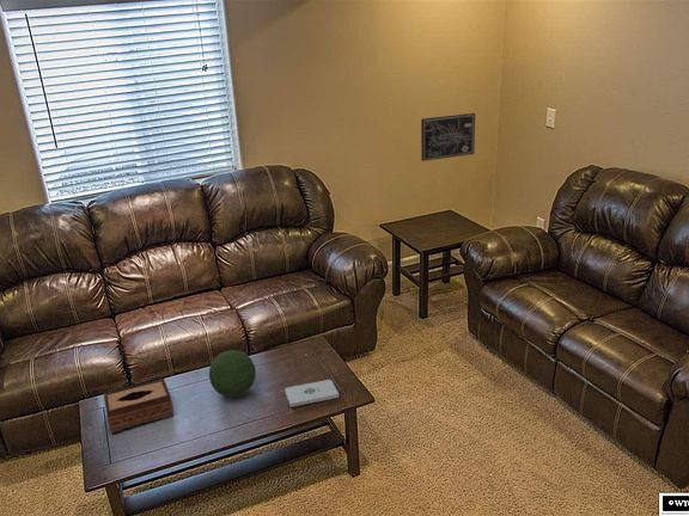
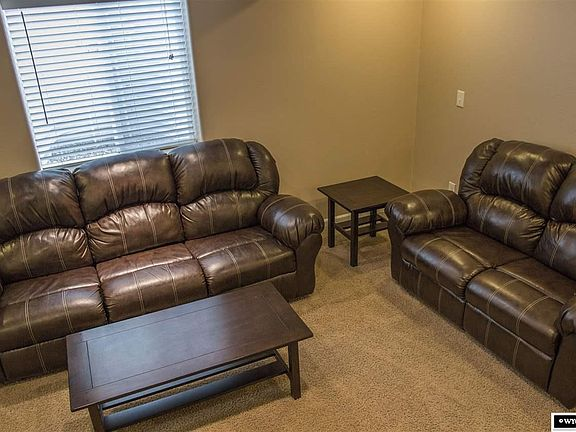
- wall art (447, 136)
- tissue box (138, 404)
- decorative orb (232, 373)
- notepad (311, 392)
